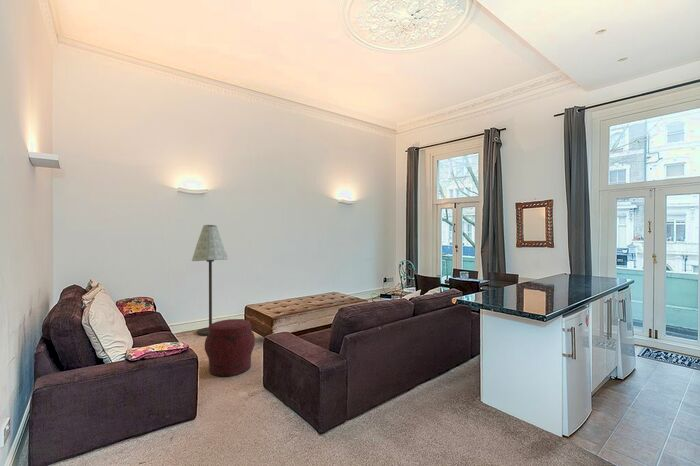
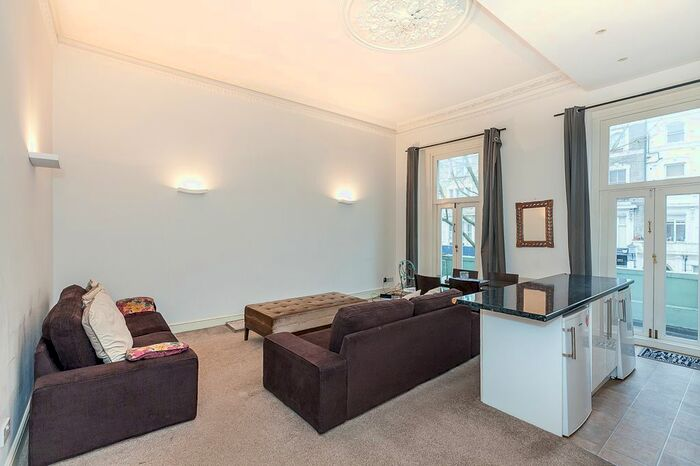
- ottoman (230, 345)
- floor lamp (210, 278)
